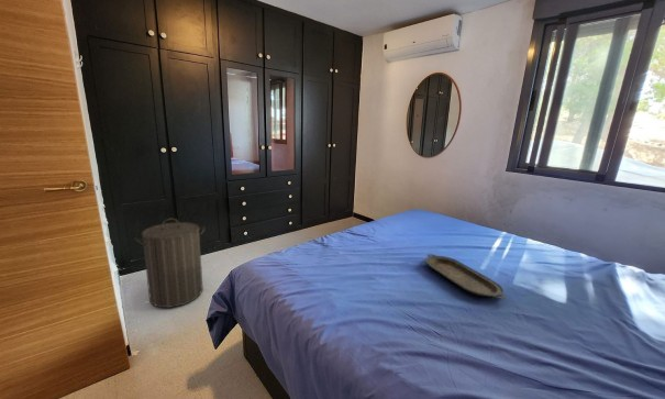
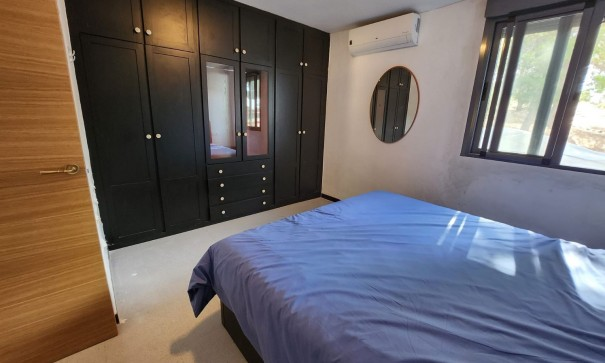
- serving tray (459, 275)
- laundry hamper (174, 257)
